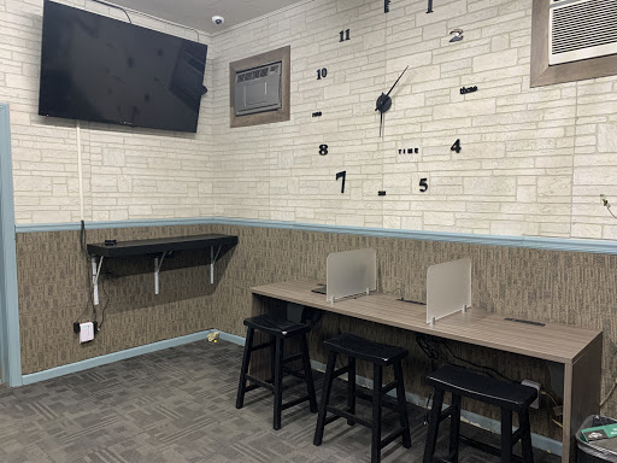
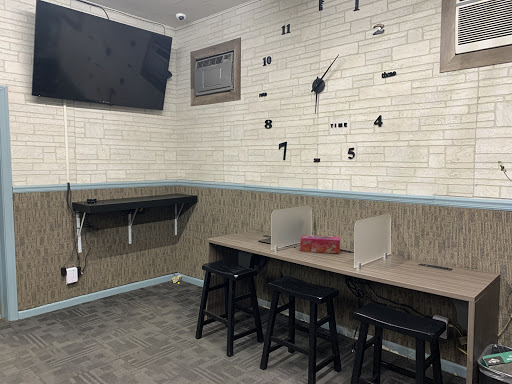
+ tissue box (320, 243)
